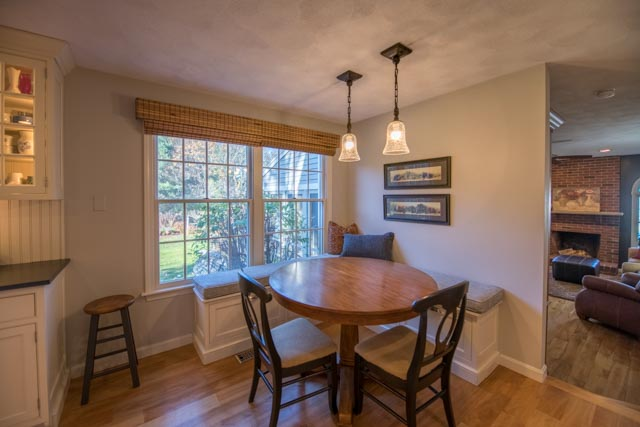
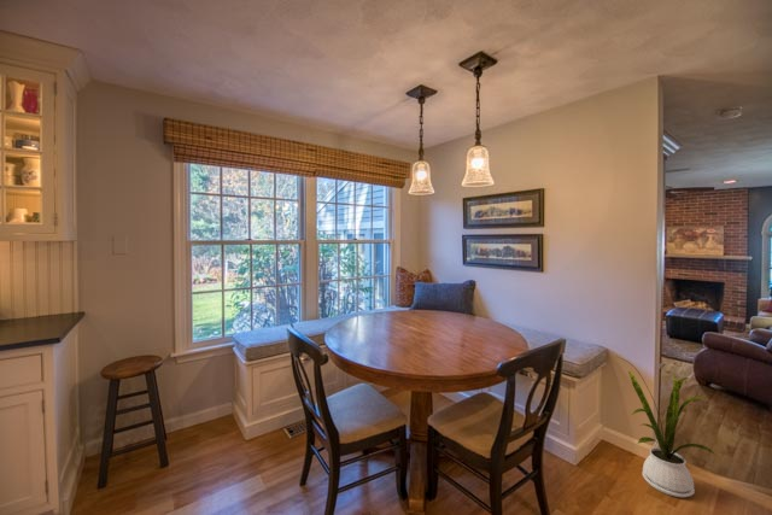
+ house plant (661, 423)
